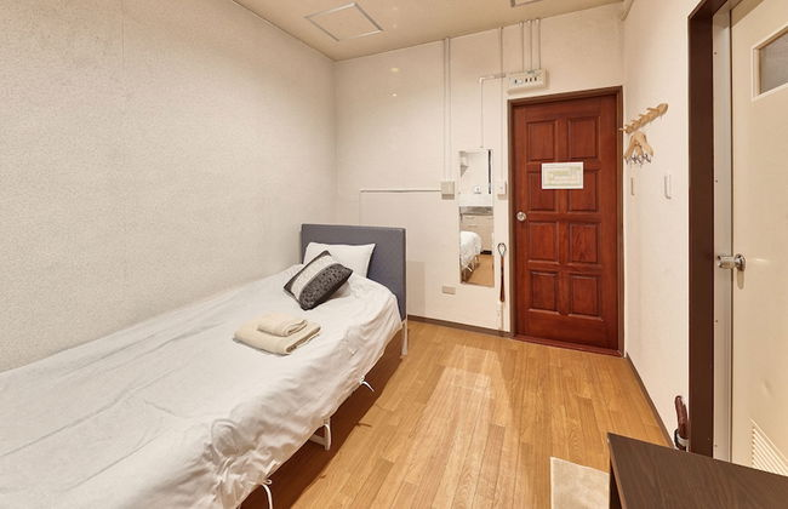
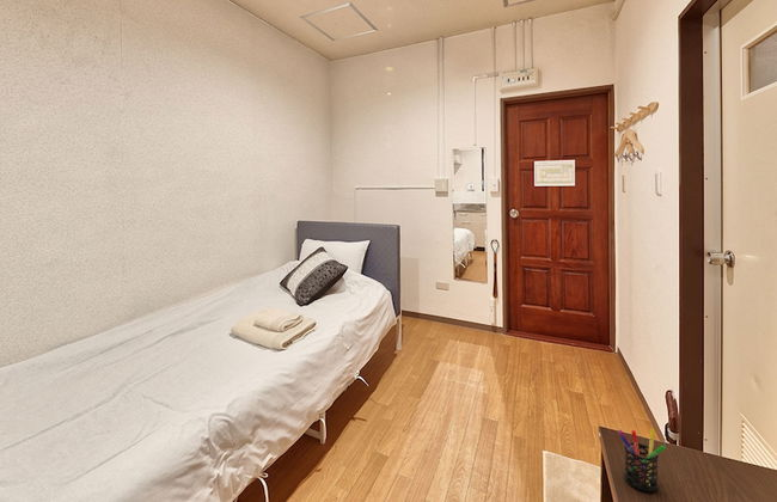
+ pen holder (643, 458)
